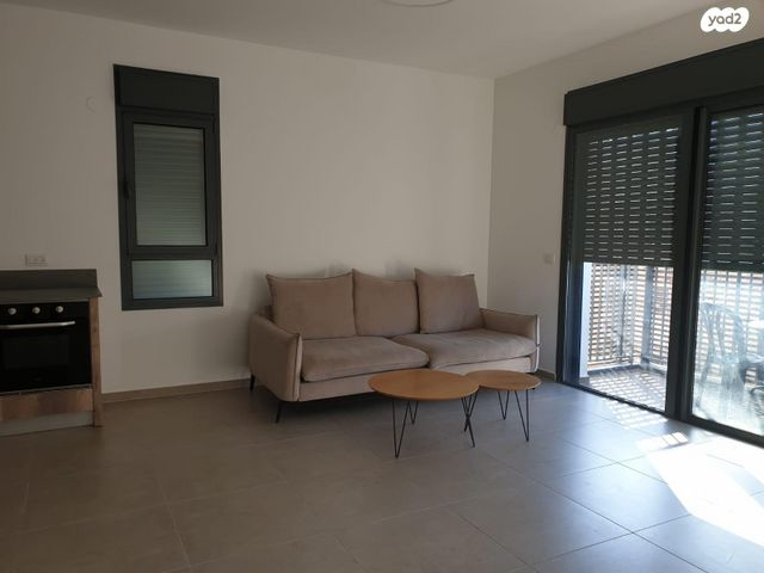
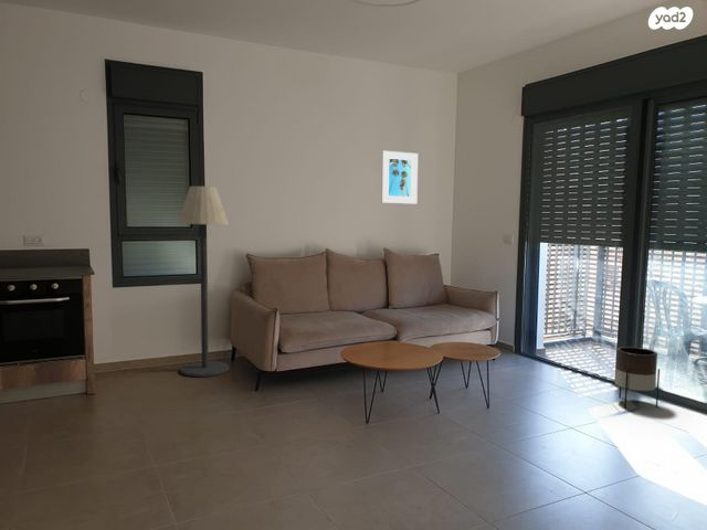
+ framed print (400, 178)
+ planter (633, 377)
+ floor lamp (203, 279)
